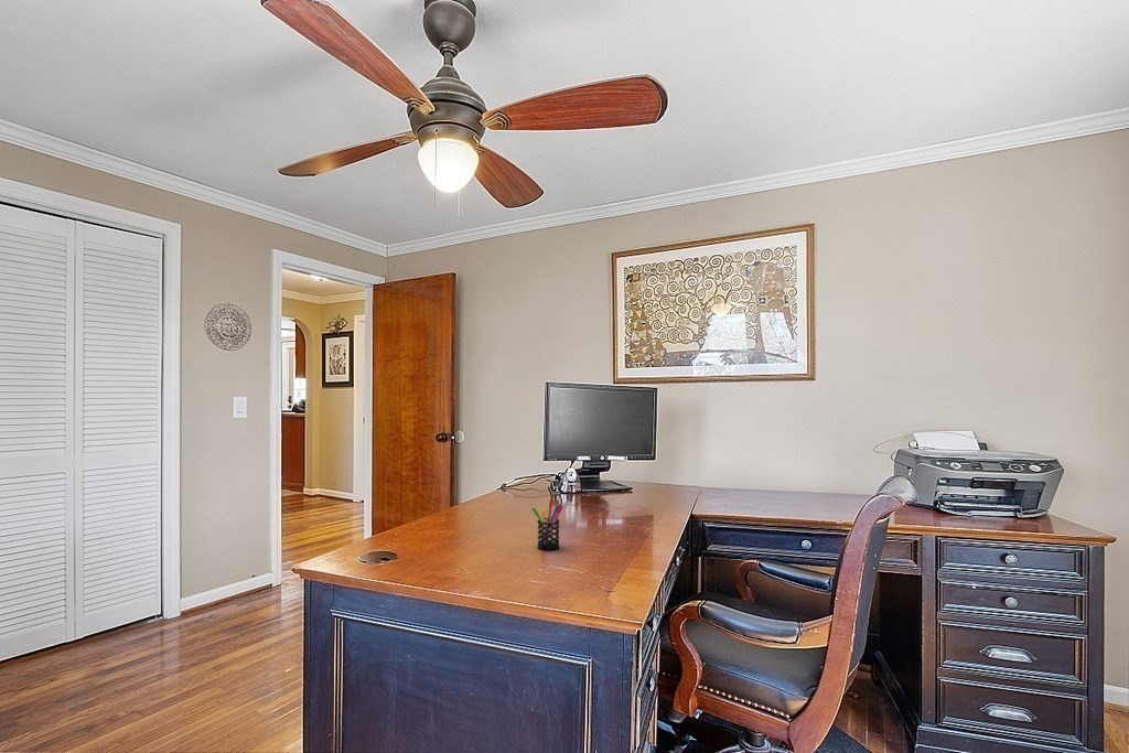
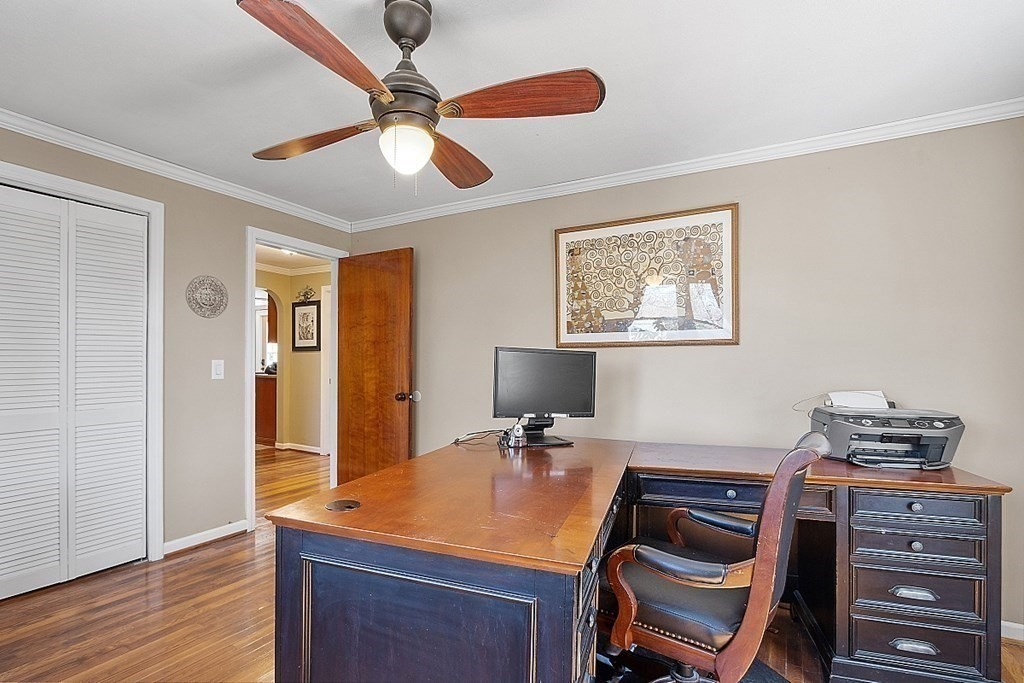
- pen holder (546, 524)
